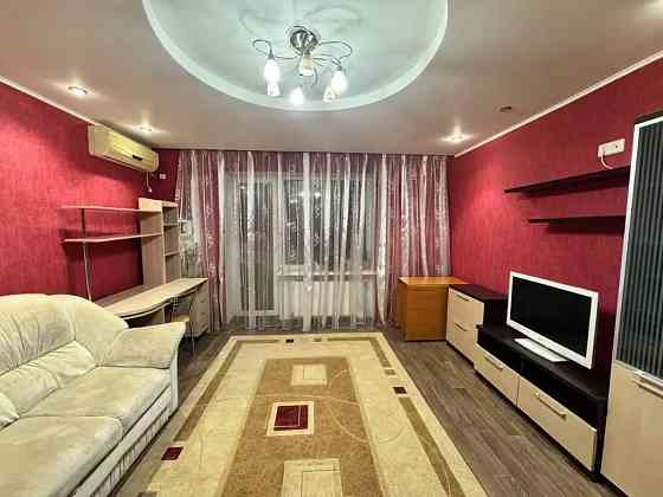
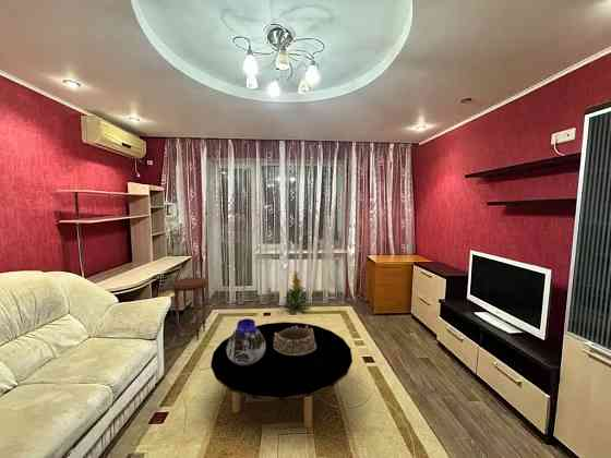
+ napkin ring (295, 339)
+ side table (195, 309)
+ vase (245, 341)
+ coffee table (283, 371)
+ indoor plant (296, 288)
